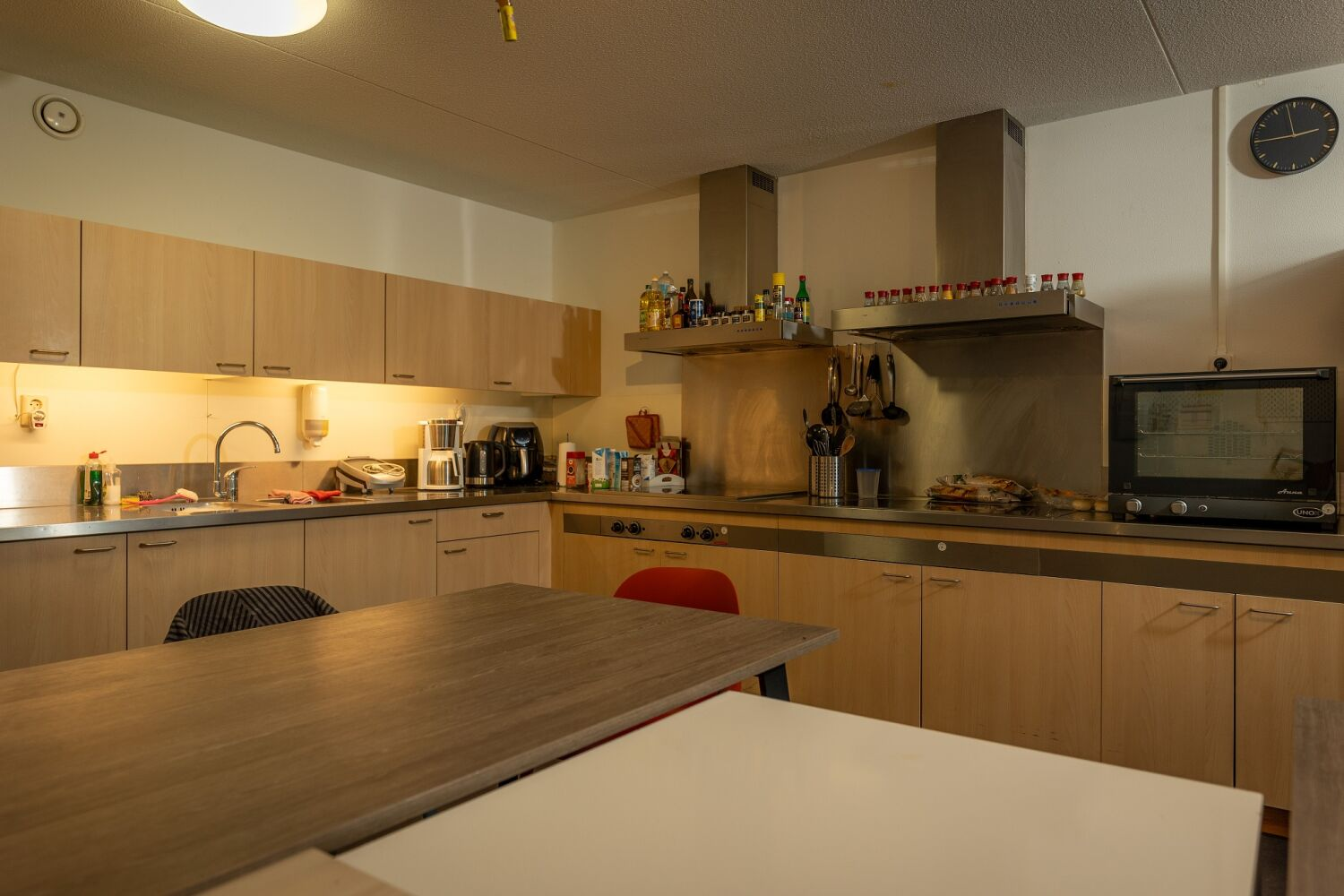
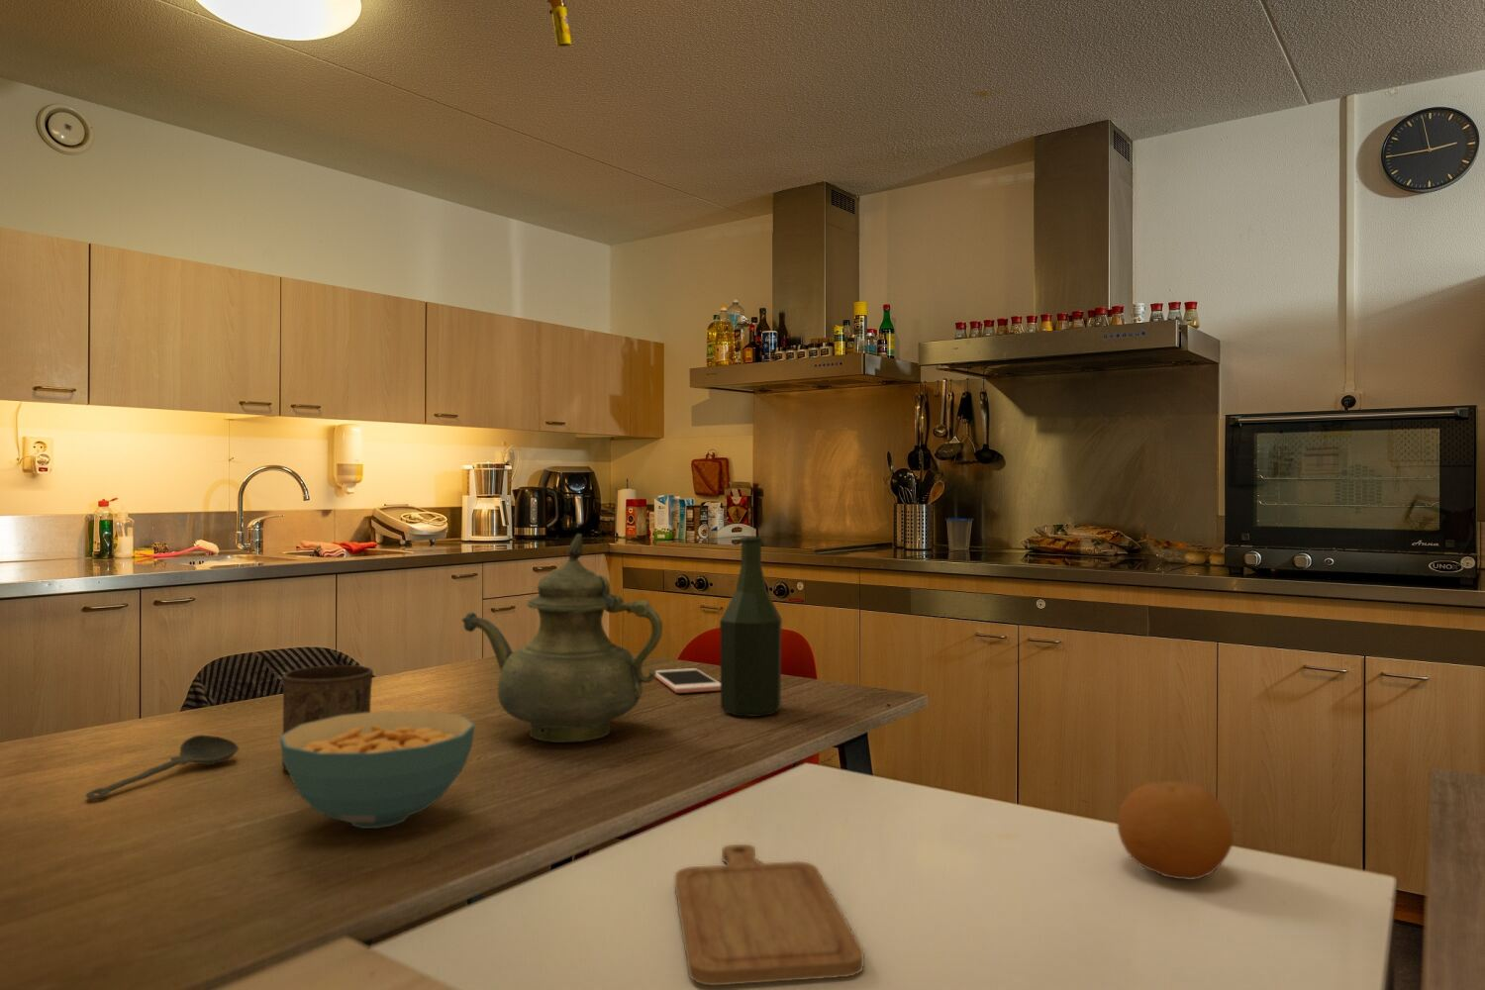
+ cup (328, 717)
+ chopping board (756, 902)
+ teapot (559, 632)
+ bottle (750, 623)
+ spoon (165, 763)
+ cell phone (686, 680)
+ cereal bowl (379, 775)
+ fruit (1173, 828)
